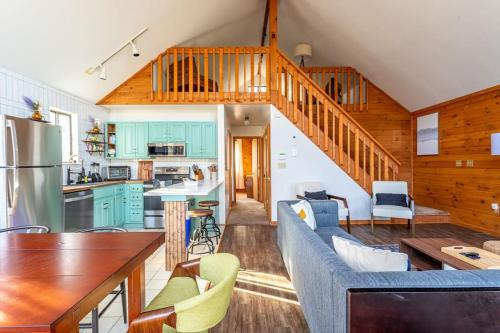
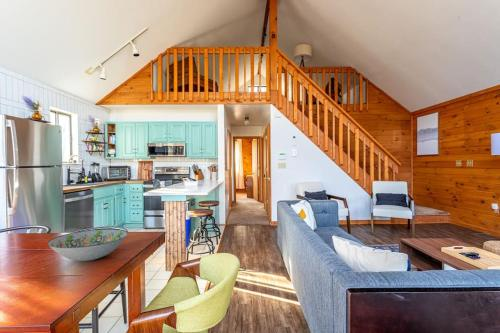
+ decorative bowl (90, 247)
